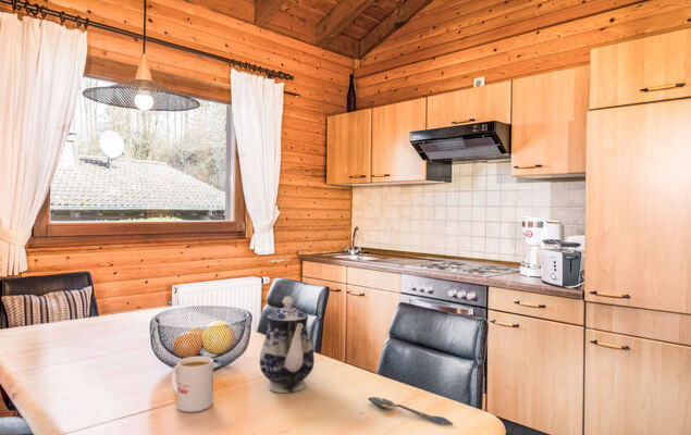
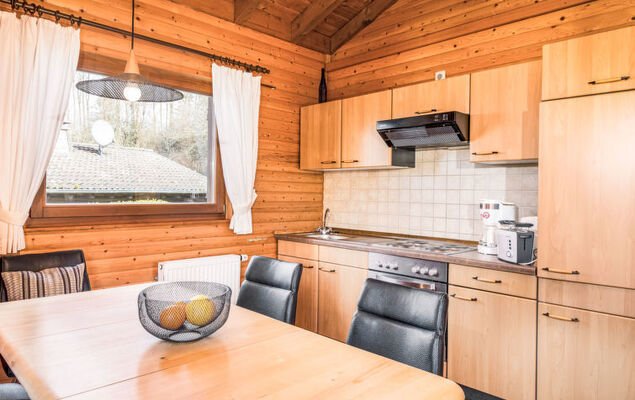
- spoon (408, 410)
- mug (189, 382)
- teapot (287, 340)
